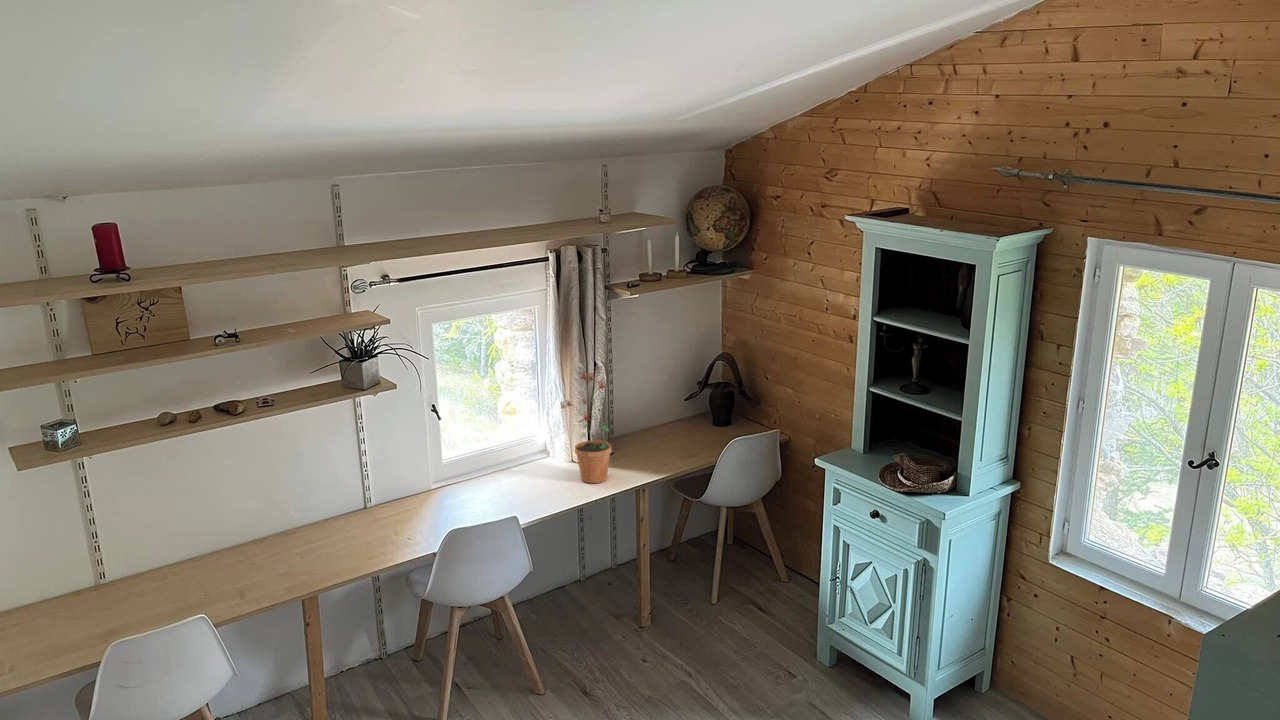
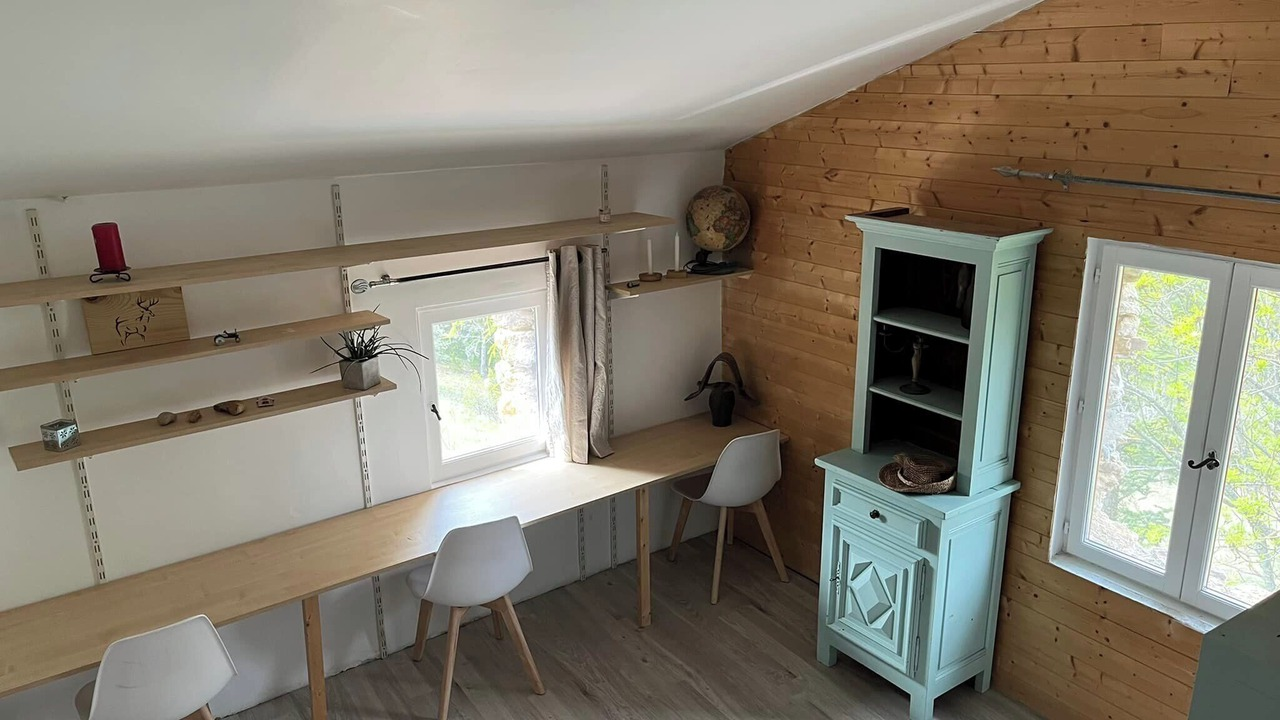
- potted plant (588, 429)
